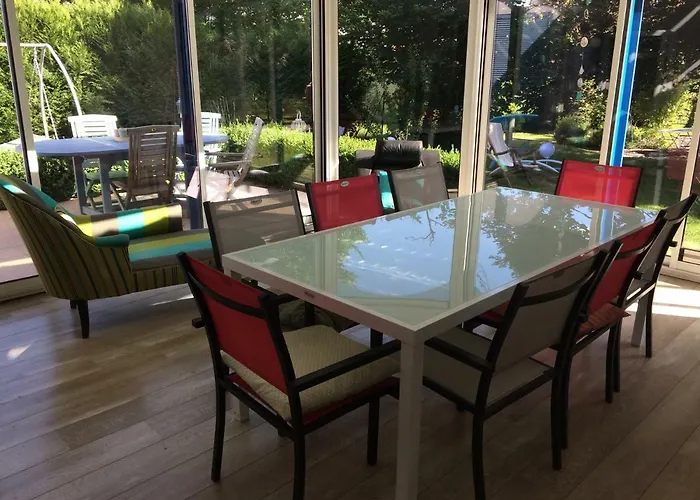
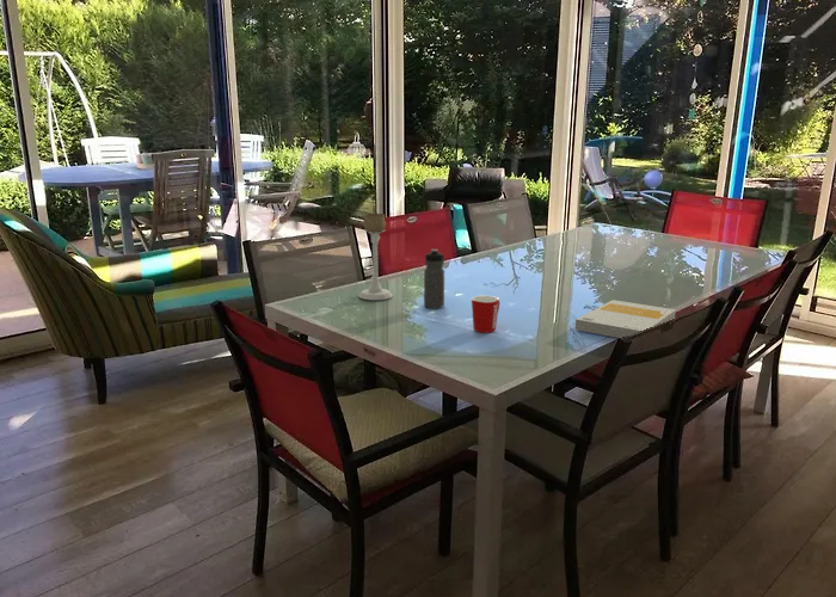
+ candle holder (375, 256)
+ book (626, 319)
+ water bottle (434, 277)
+ mug (487, 313)
